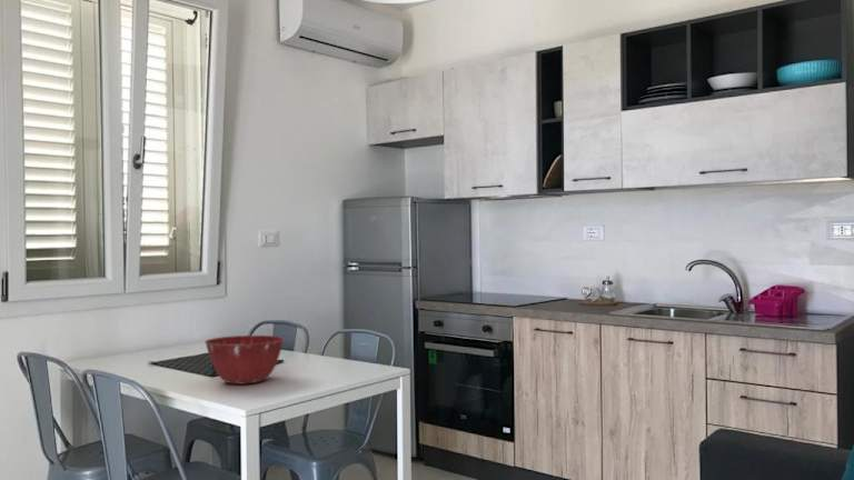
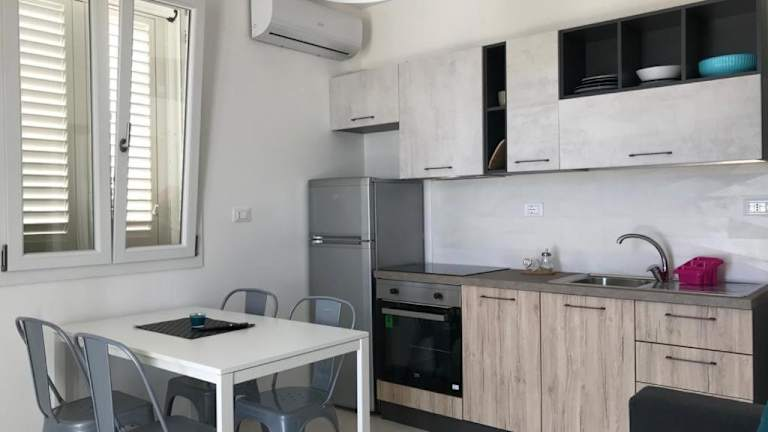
- mixing bowl (245, 360)
